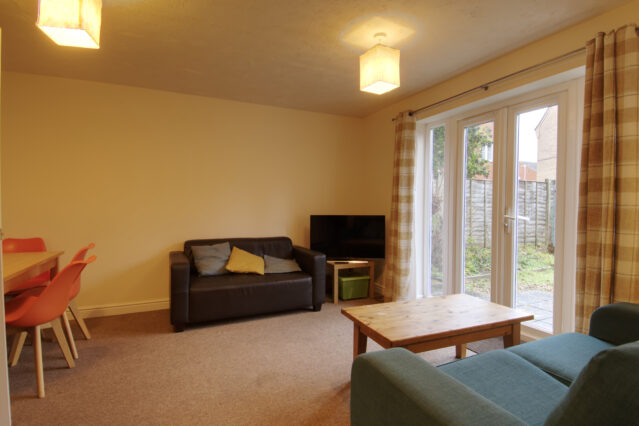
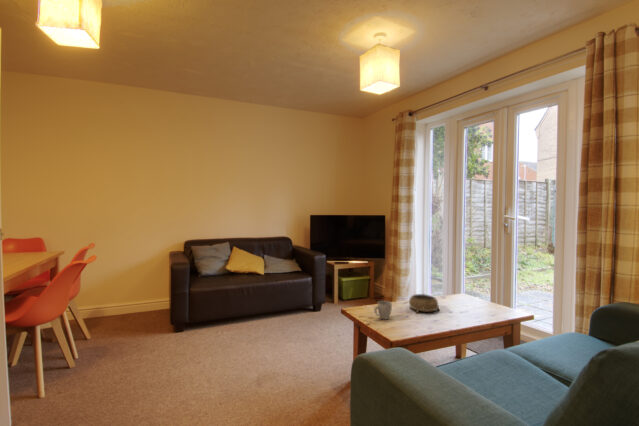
+ decorative bowl (424, 303)
+ mug (382, 310)
